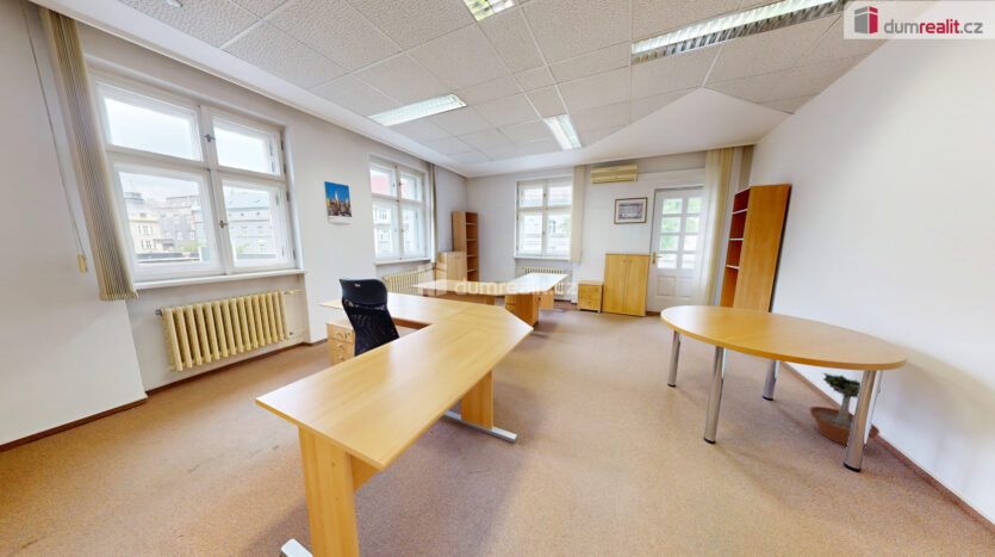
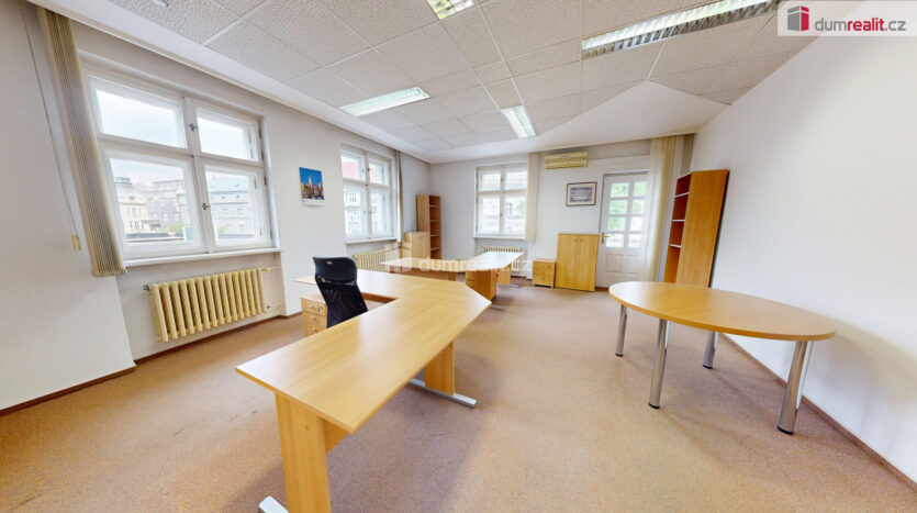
- potted tree (845, 404)
